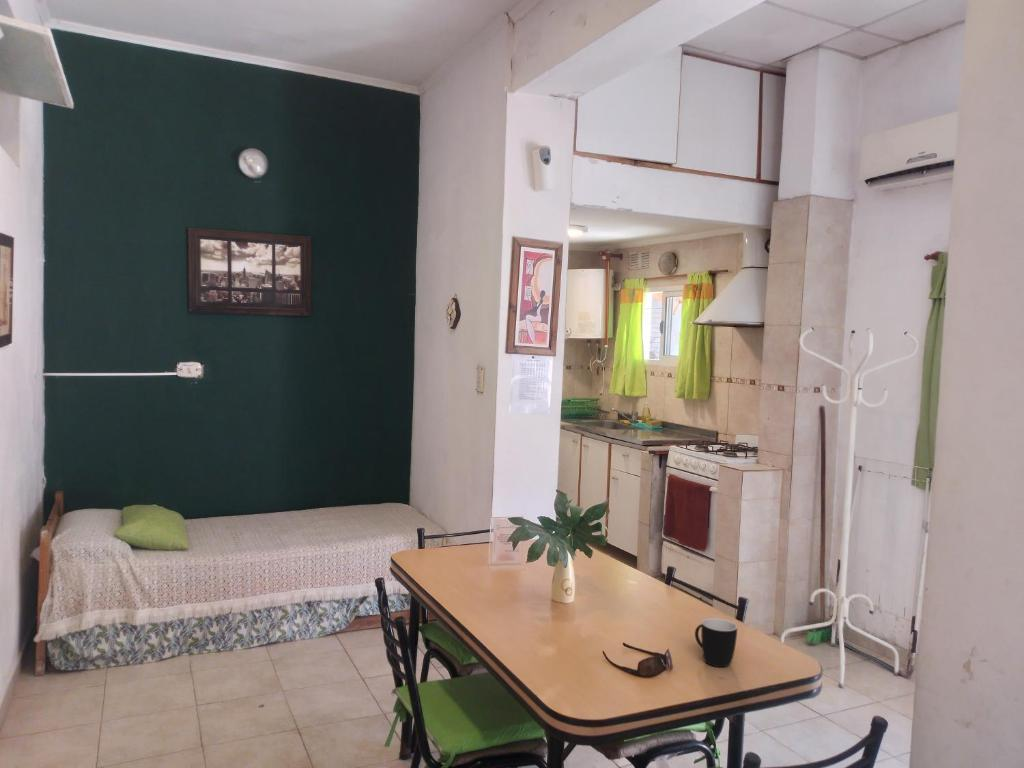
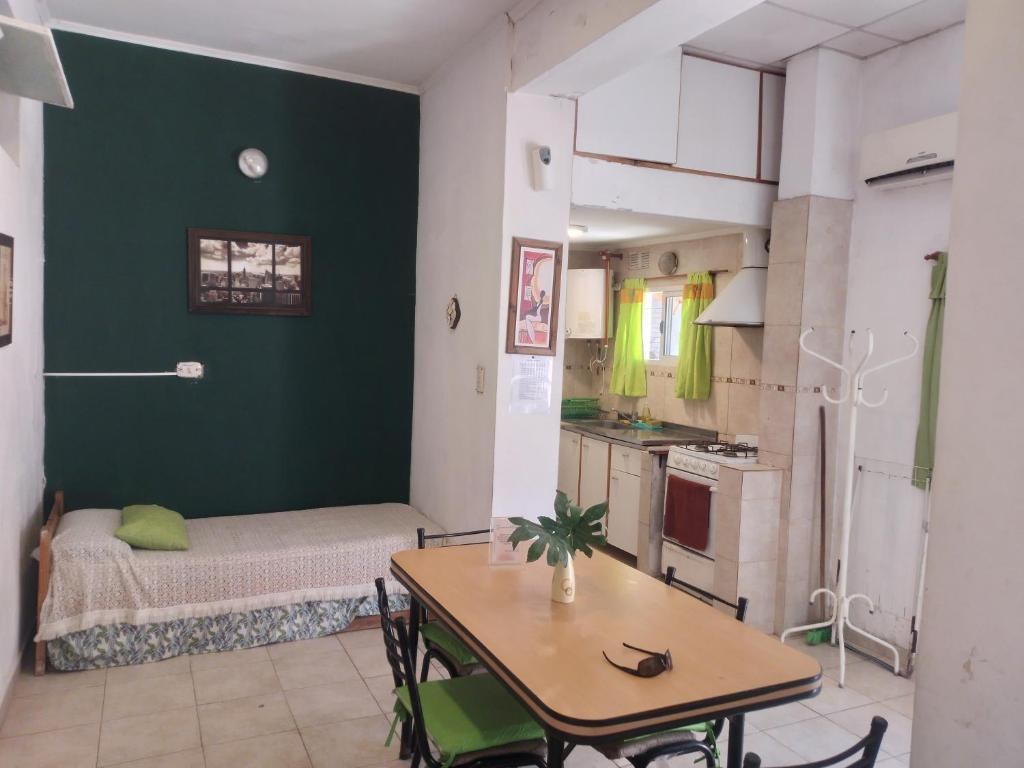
- mug (713, 641)
